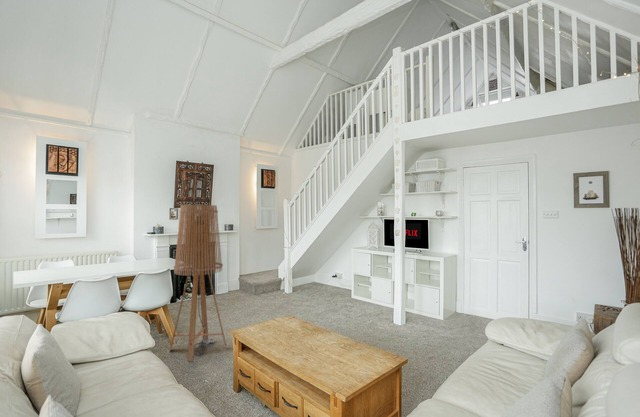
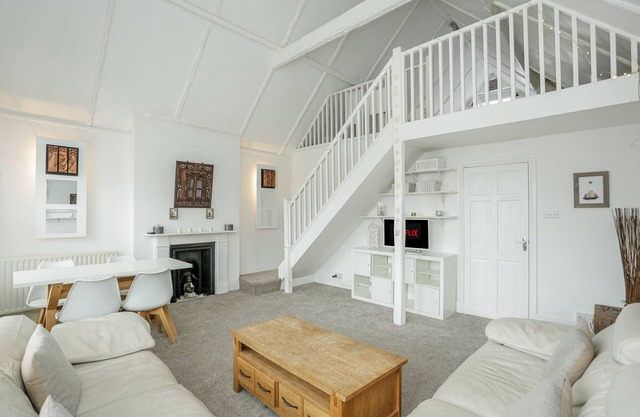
- floor lamp (198, 276)
